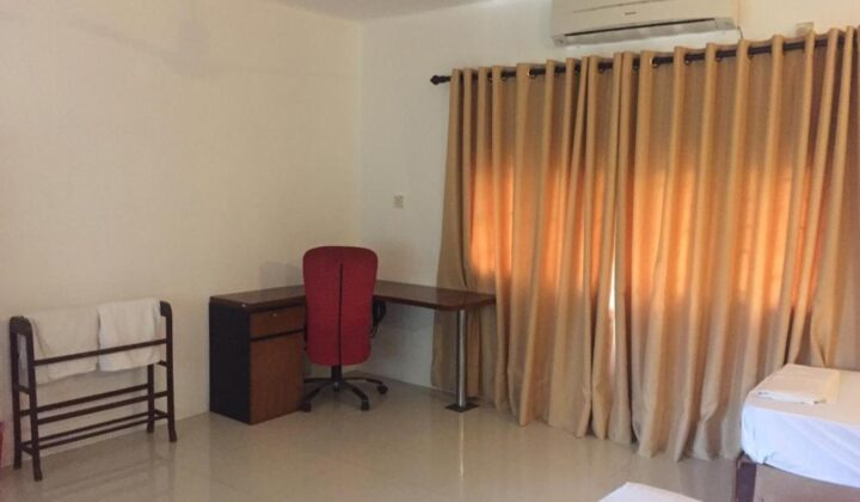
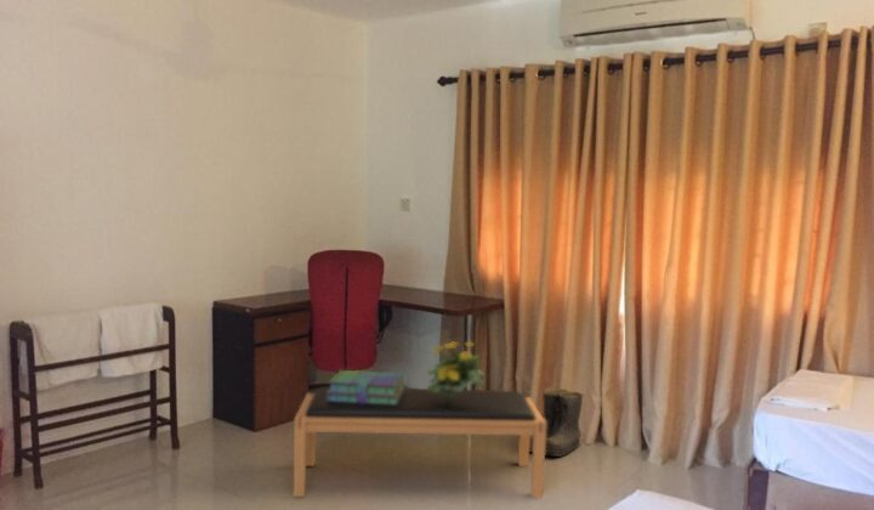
+ flowering plant (458, 368)
+ stack of books (365, 385)
+ bench (419, 432)
+ boots (554, 420)
